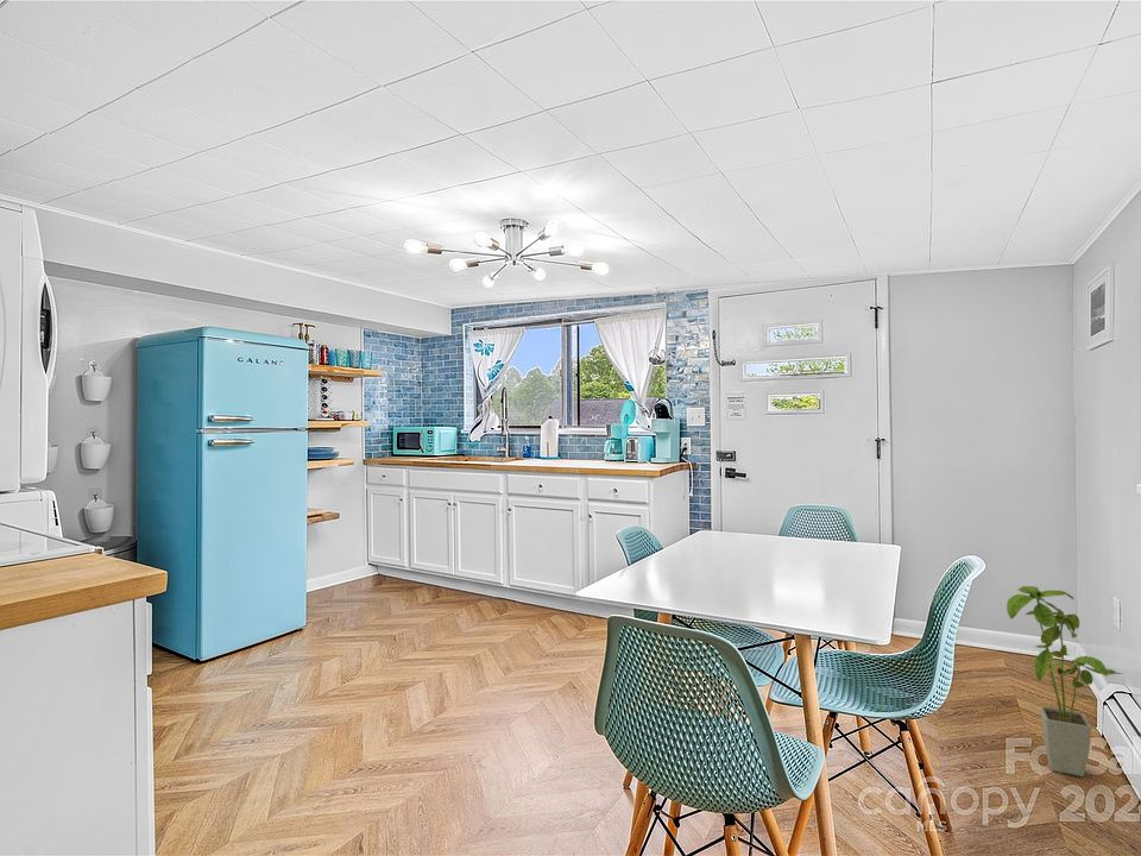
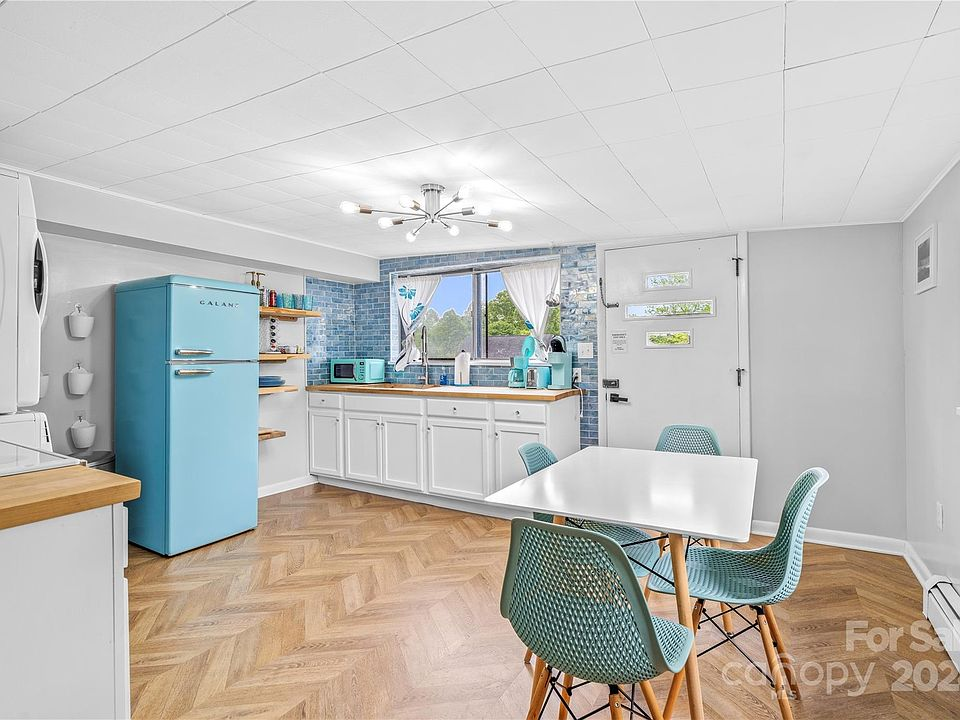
- house plant (1060, 680)
